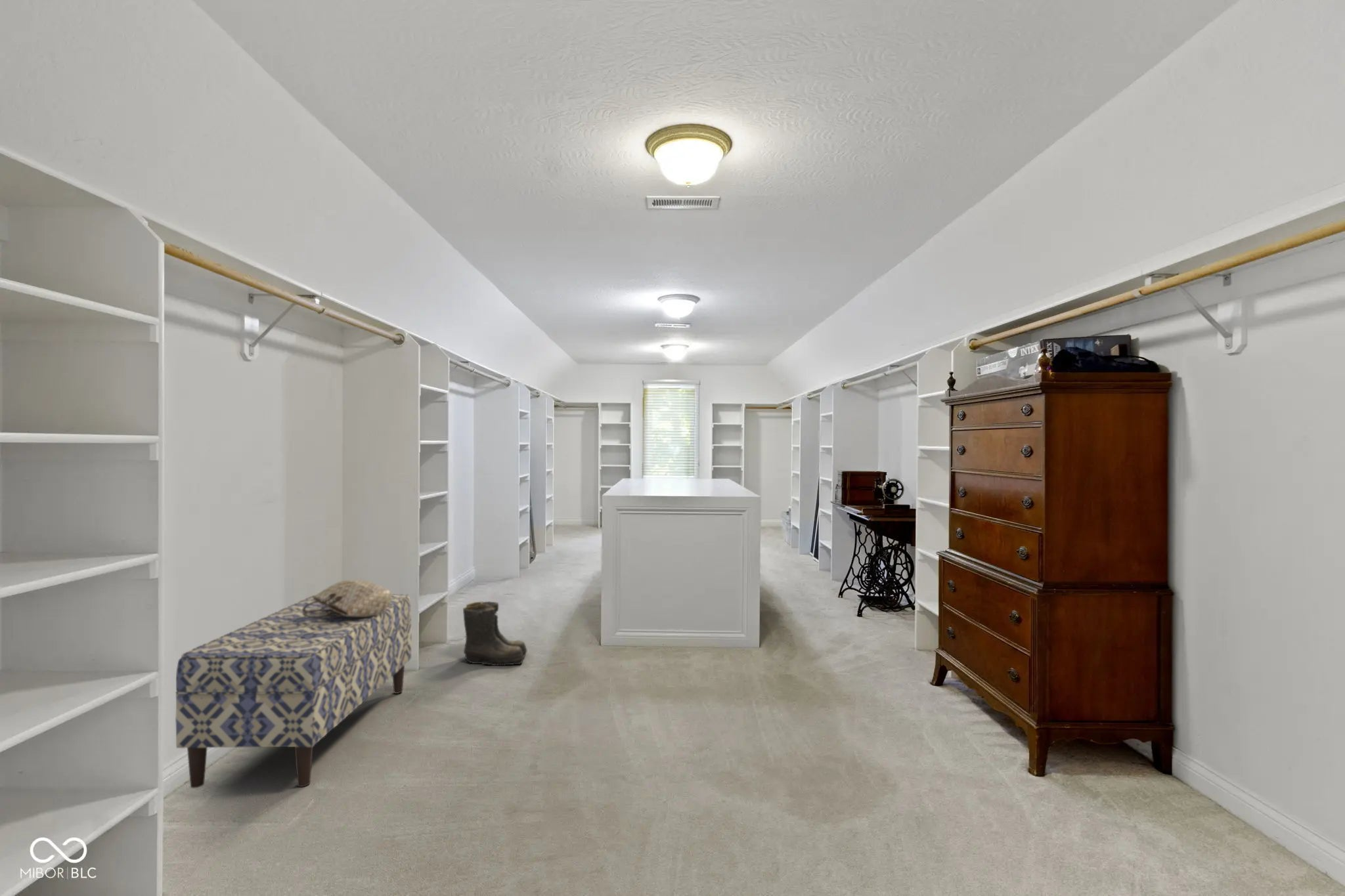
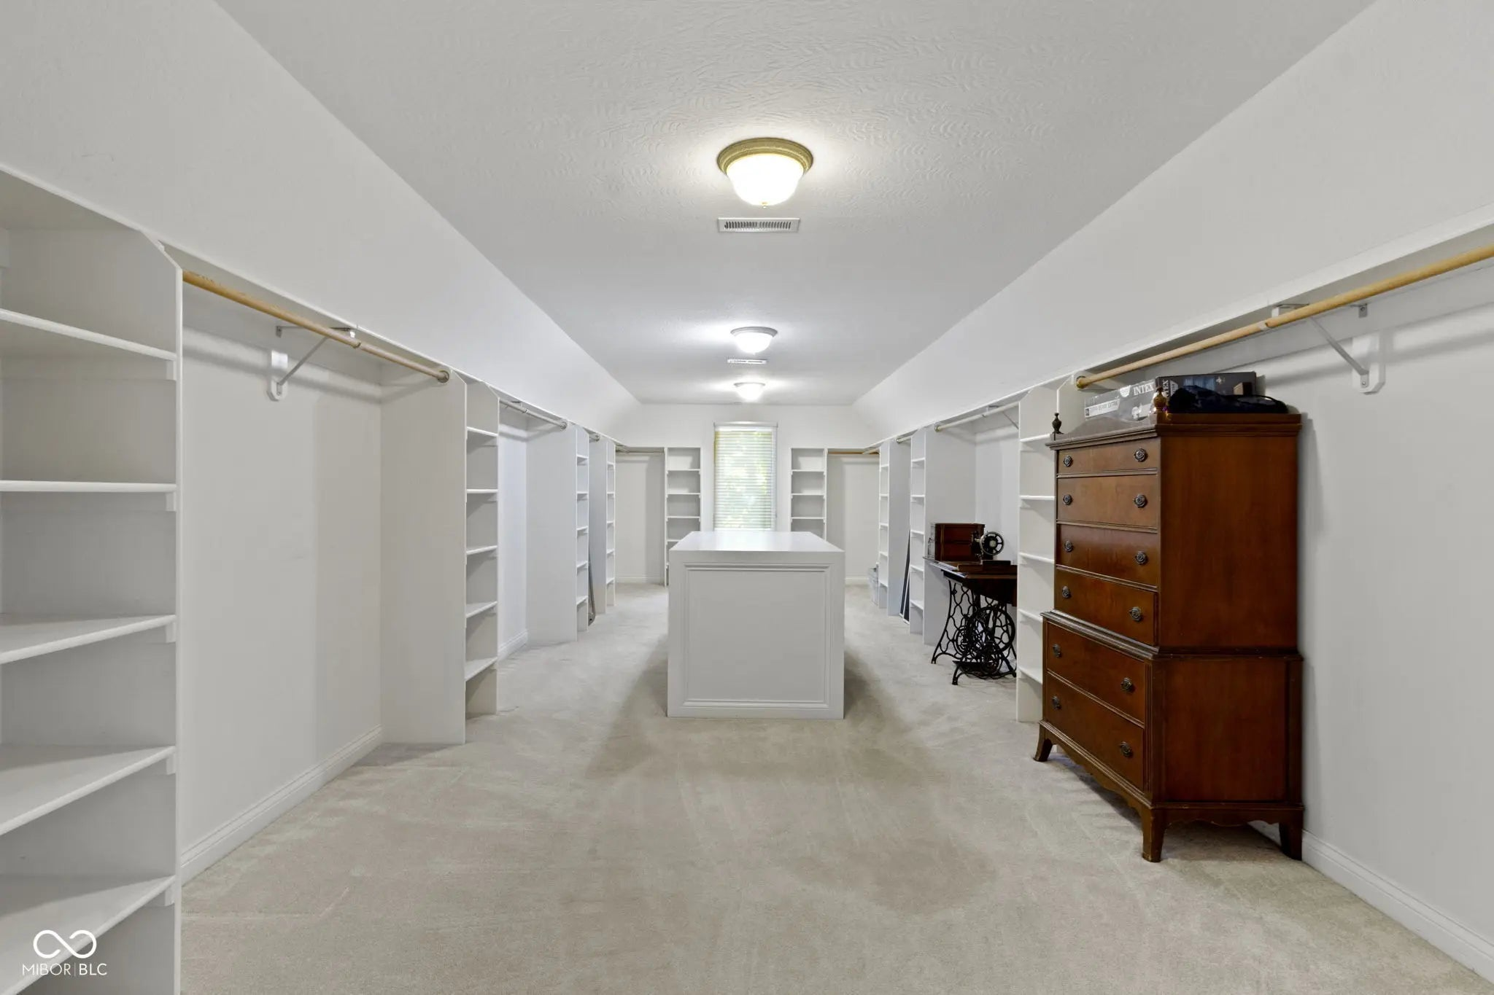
- bench (313, 675)
- handbag (343, 601)
- boots (495, 631)
